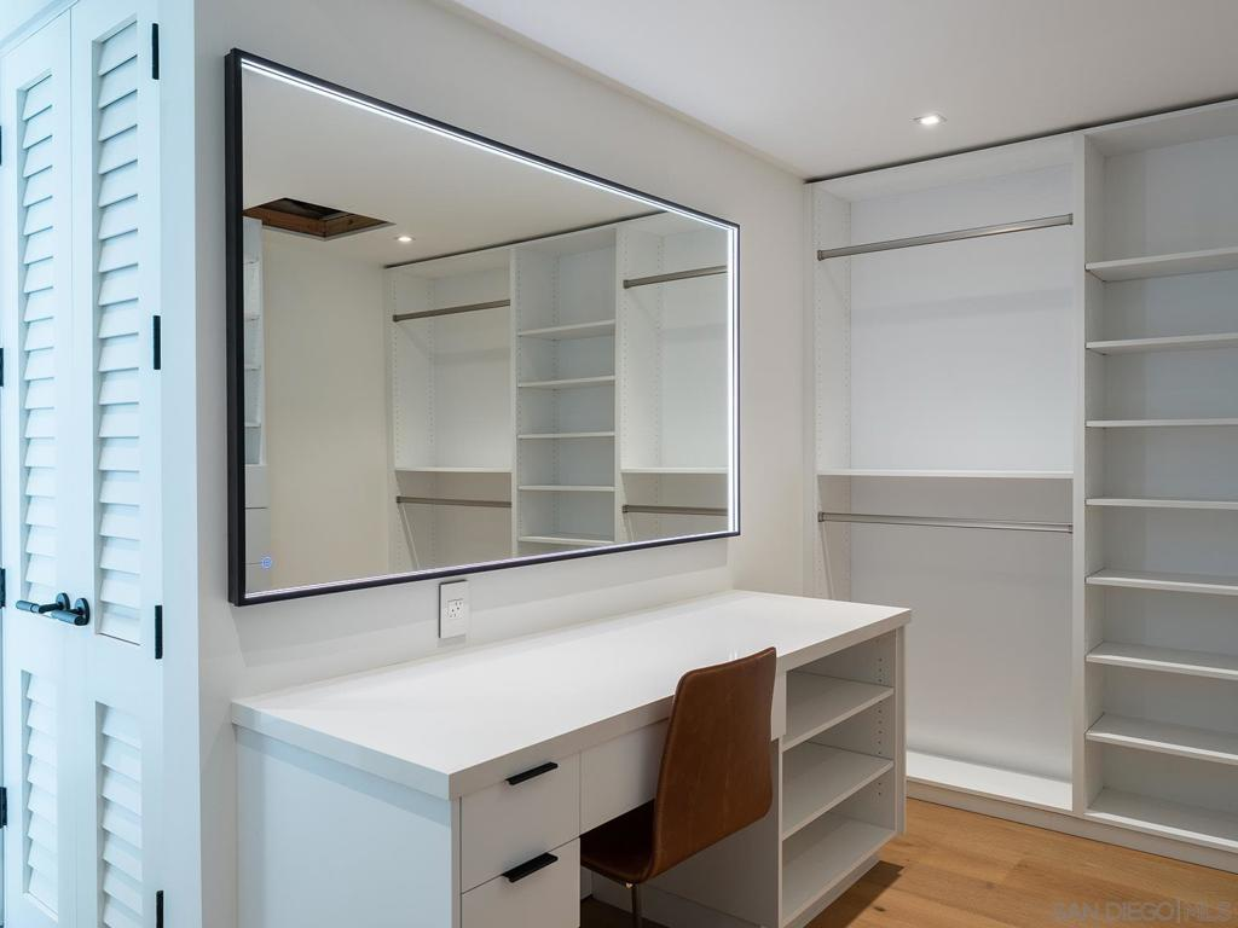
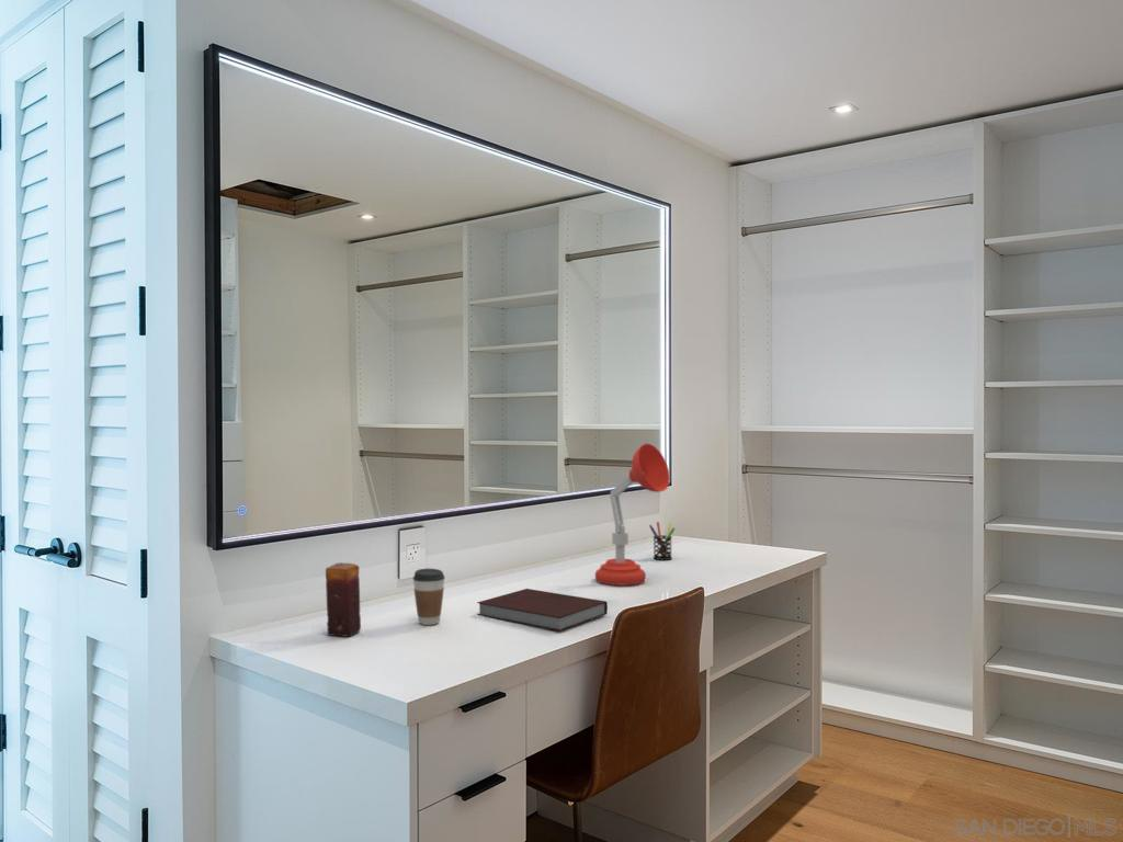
+ desk lamp (622, 516)
+ notebook (542, 607)
+ candle (343, 599)
+ coffee cup (429, 596)
+ pen holder (663, 541)
